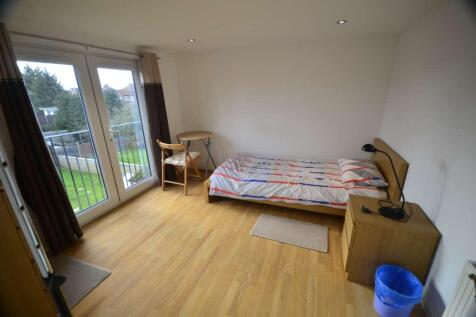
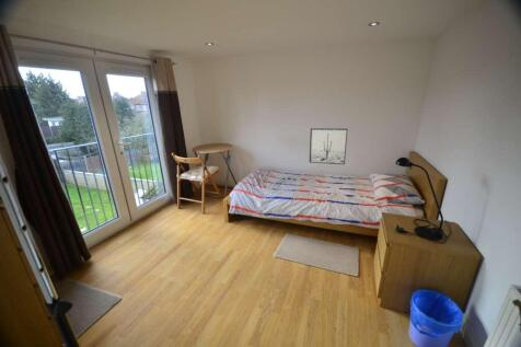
+ wall art (327, 146)
